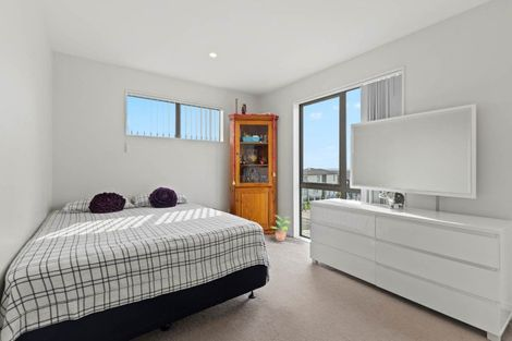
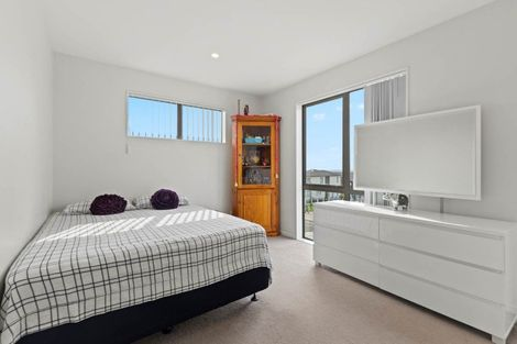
- potted plant (281, 228)
